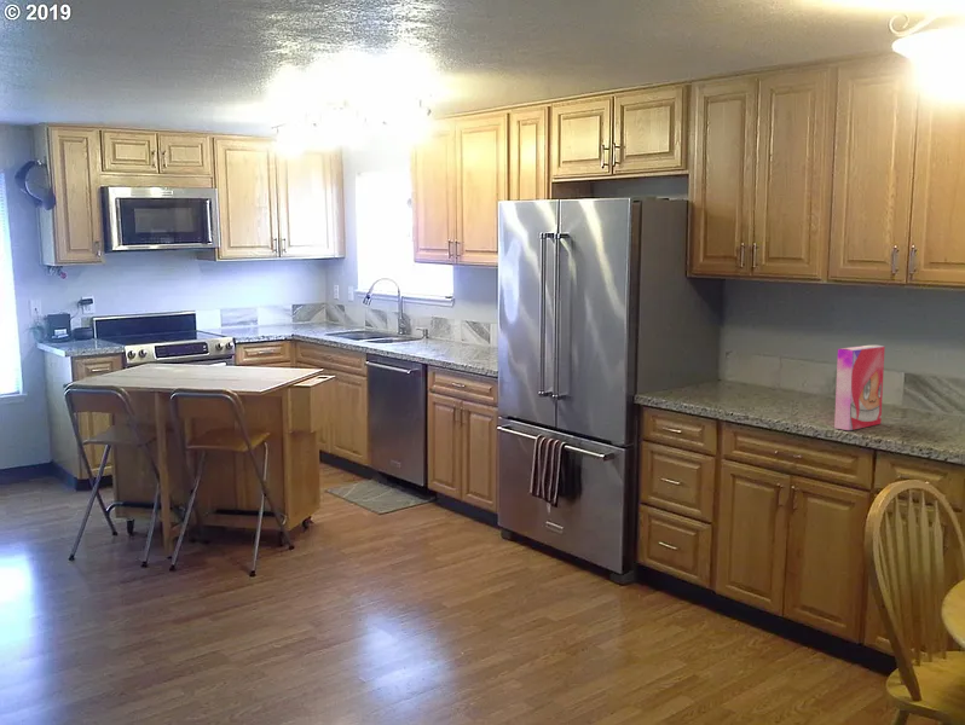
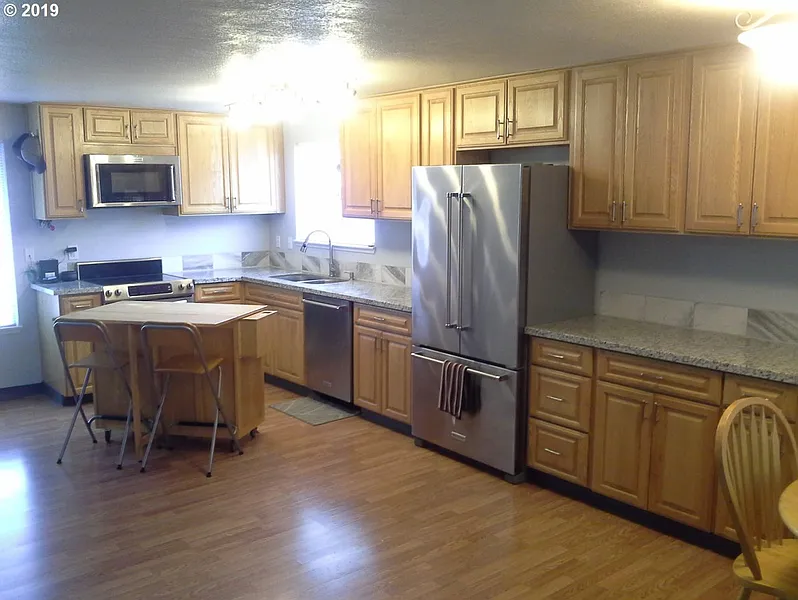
- cereal box (859, 387)
